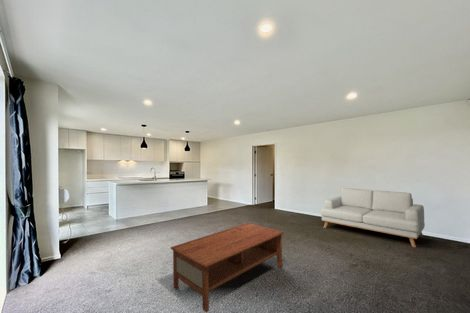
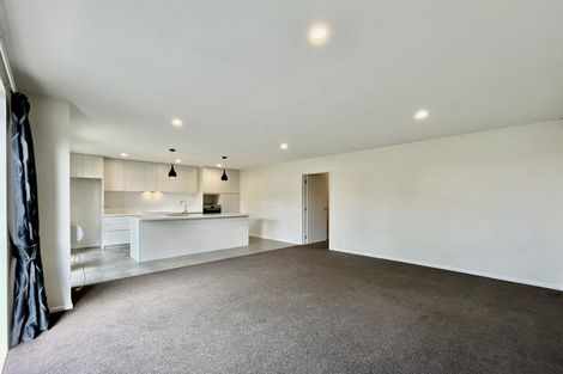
- sofa (369, 211)
- coffee table (232, 257)
